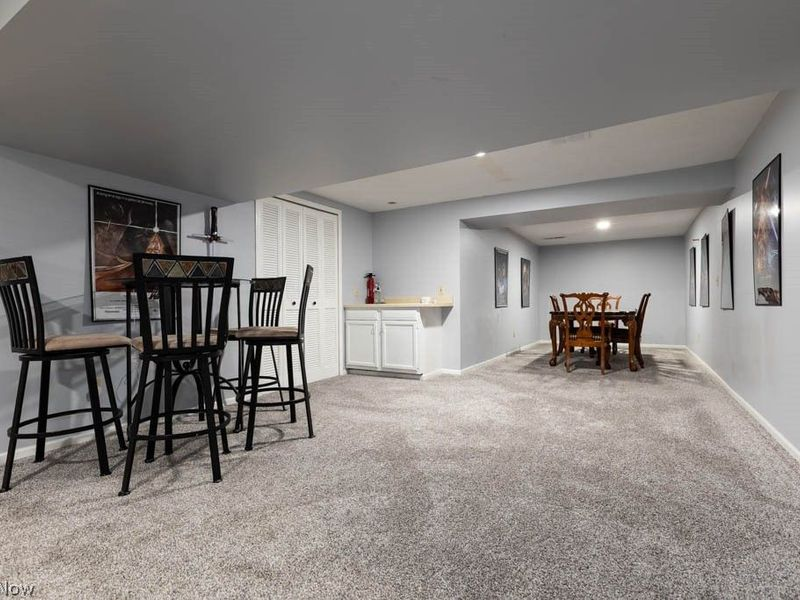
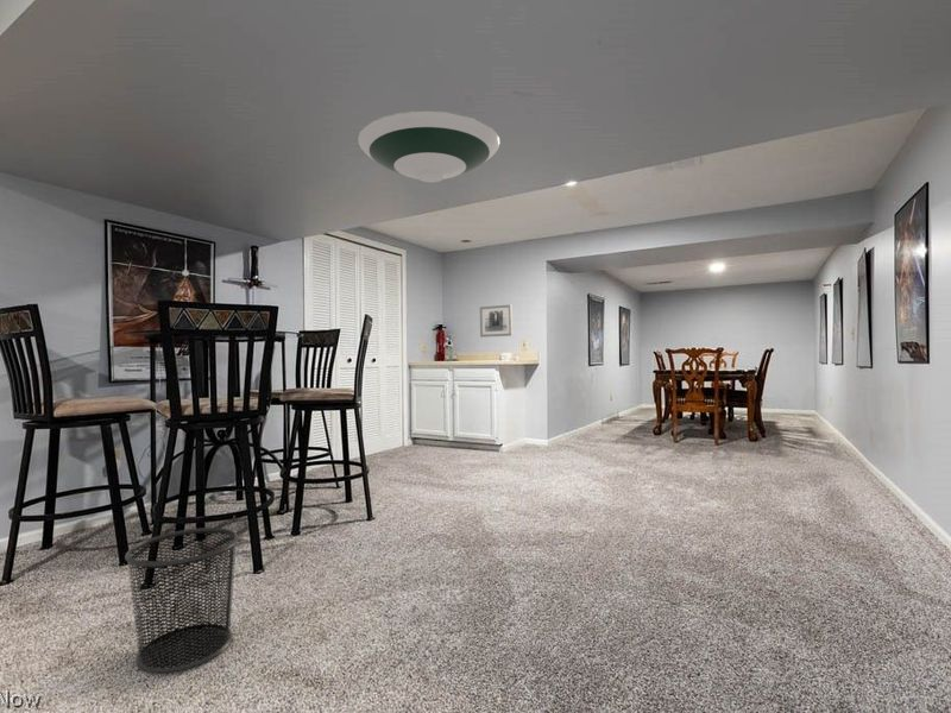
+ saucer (429, 160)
+ waste bin (184, 595)
+ wall art (496, 321)
